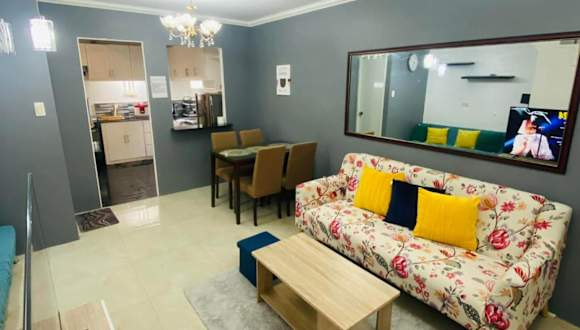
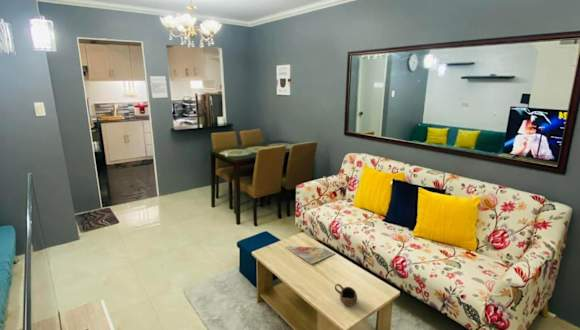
+ magazine (309, 250)
+ cup (346, 293)
